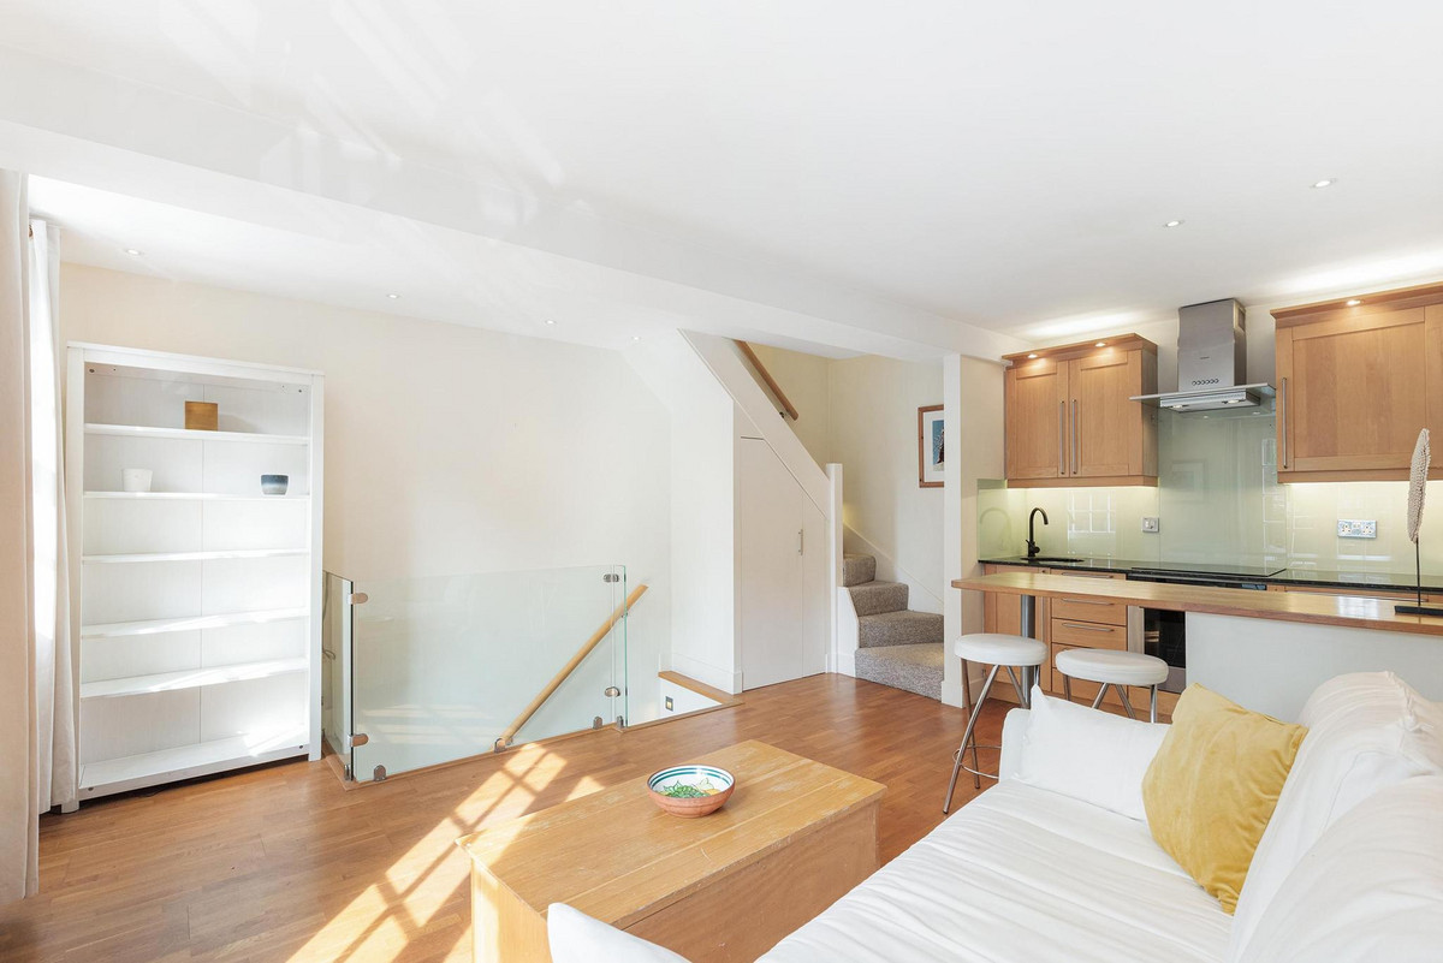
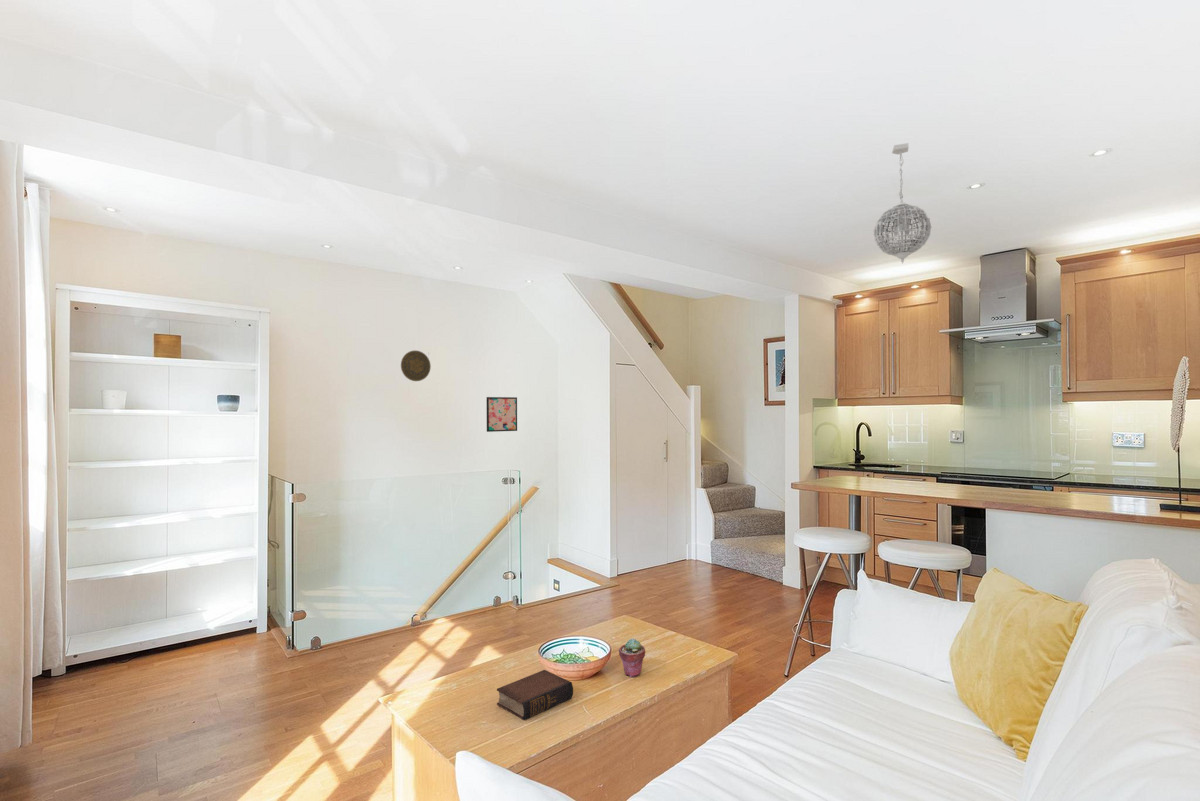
+ wall art (502, 414)
+ pendant light (901, 205)
+ book (535, 693)
+ decorative plate (416, 365)
+ potted succulent (632, 655)
